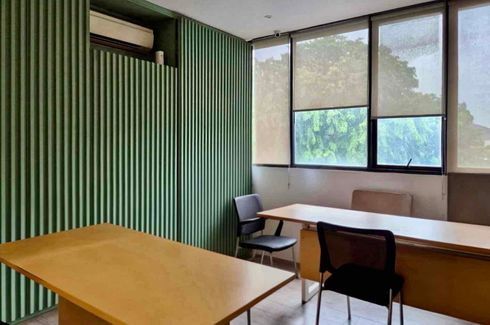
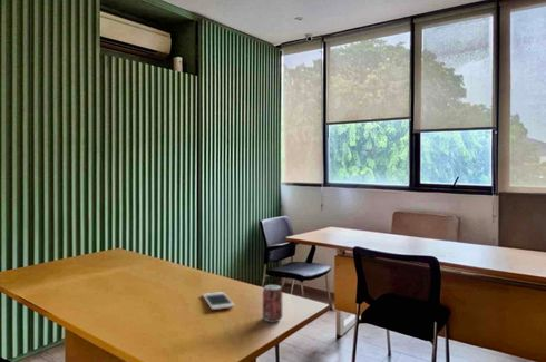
+ beverage can (272, 302)
+ cell phone (217, 300)
